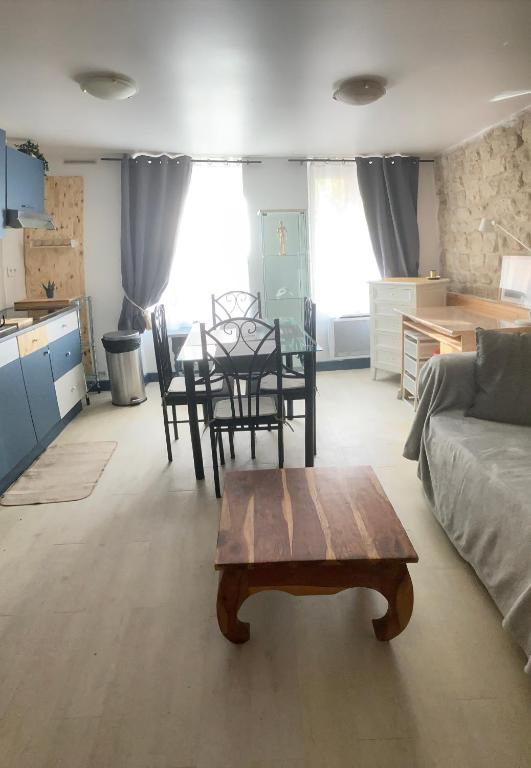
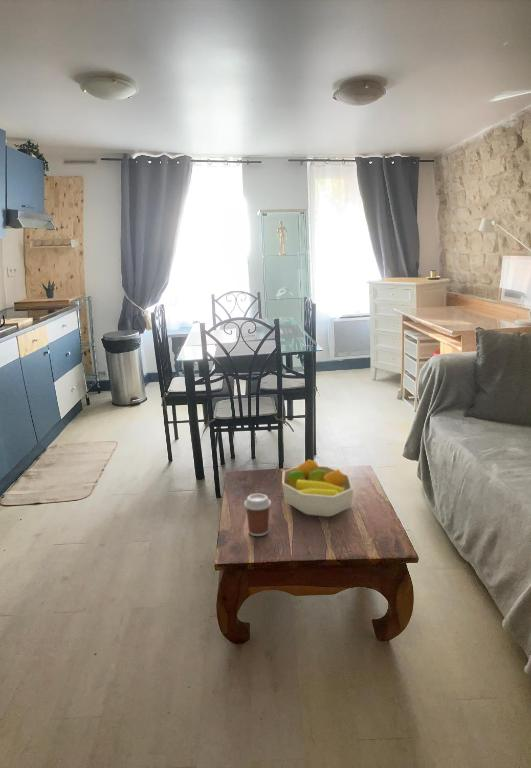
+ coffee cup (257, 514)
+ fruit bowl (316, 485)
